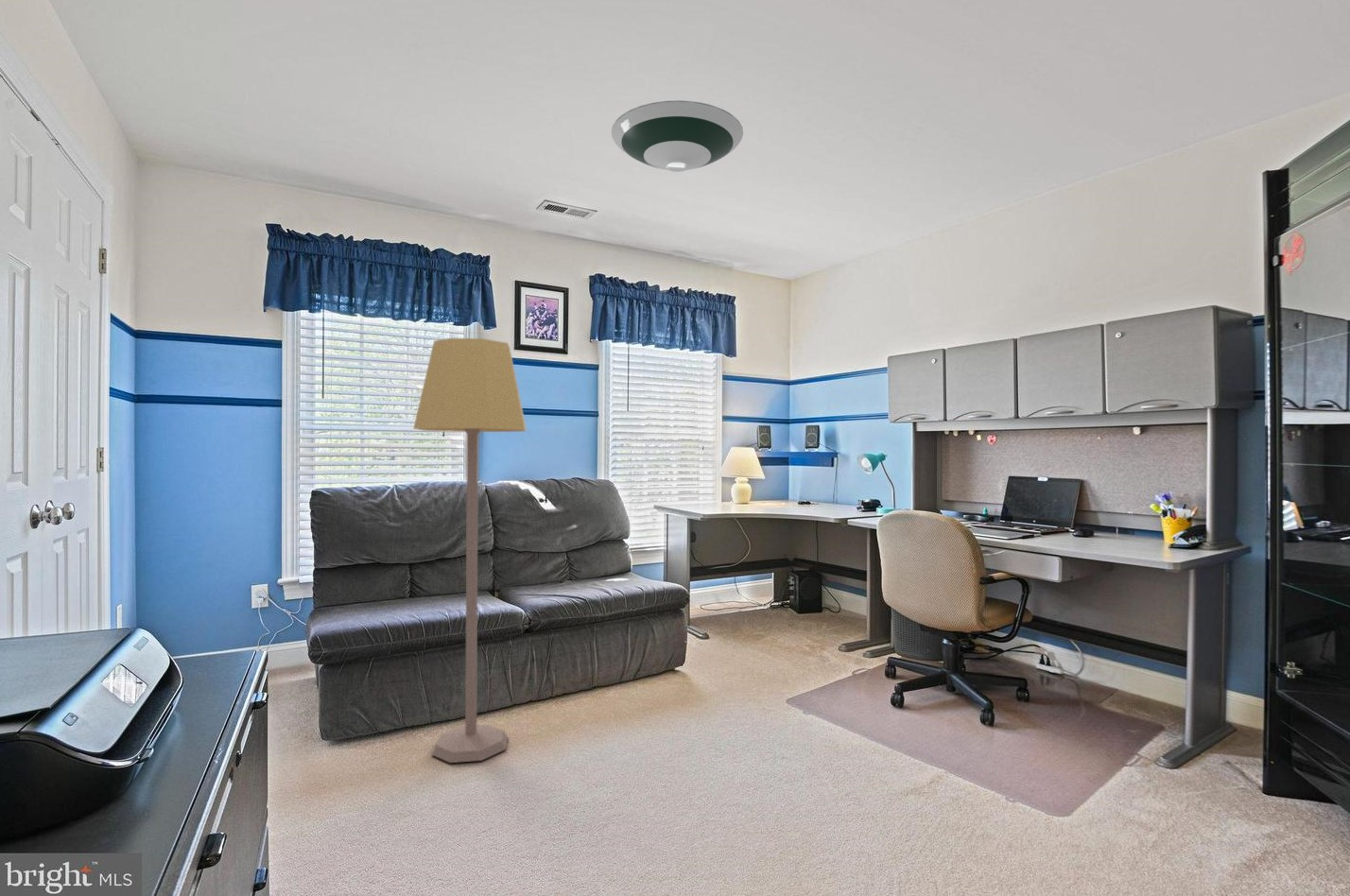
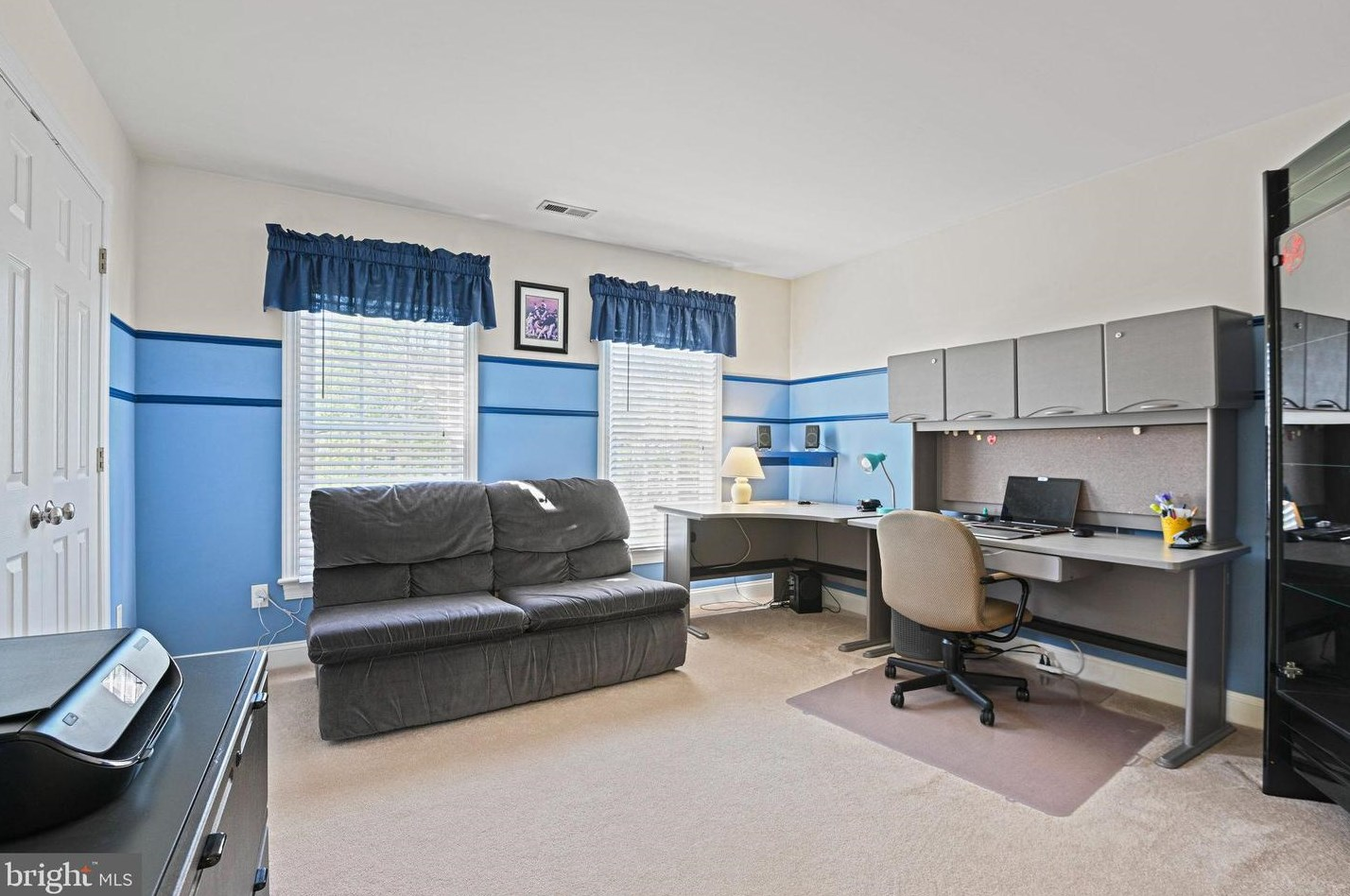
- lamp (472, 544)
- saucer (677, 150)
